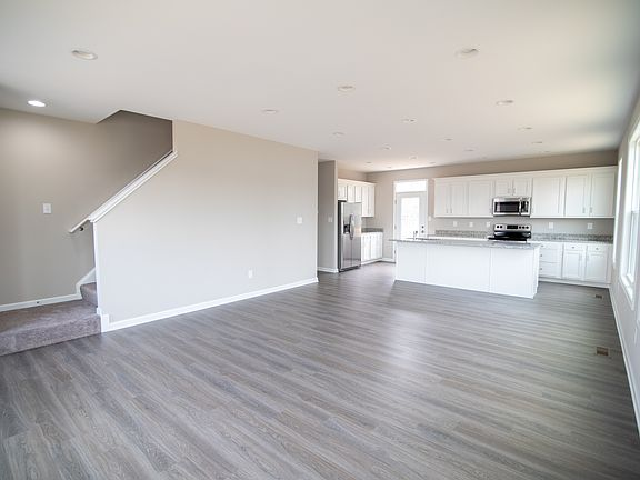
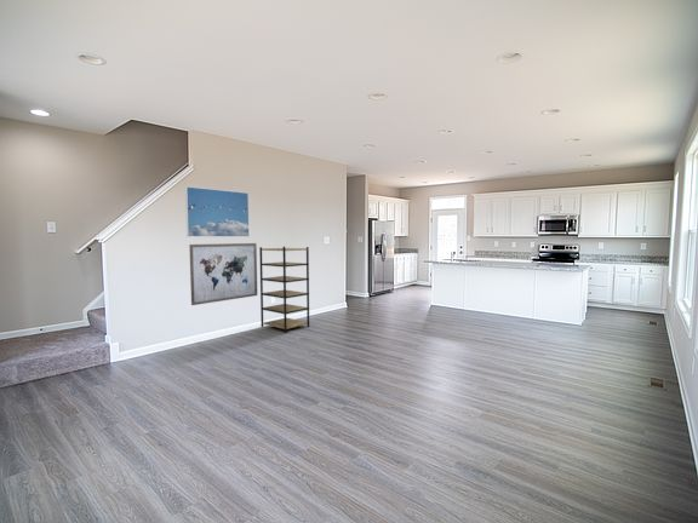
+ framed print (219, 213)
+ shelving unit (285, 287)
+ wall art (225, 271)
